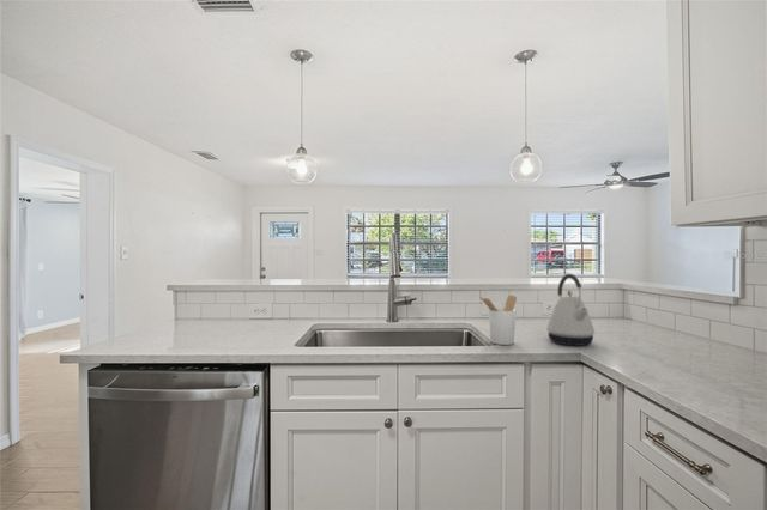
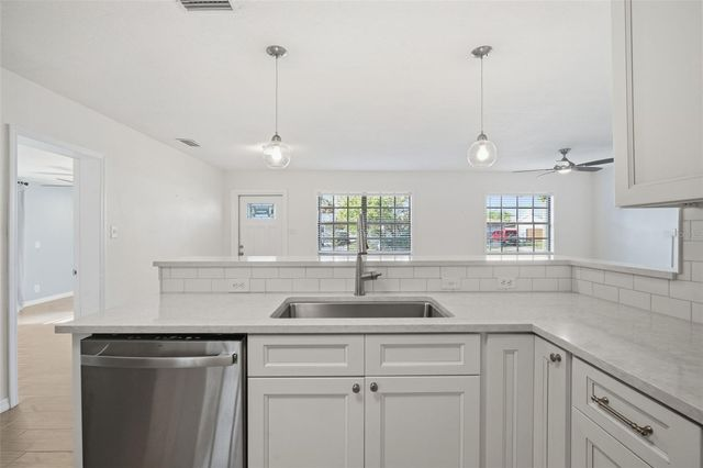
- kettle (570, 308)
- utensil holder (496, 318)
